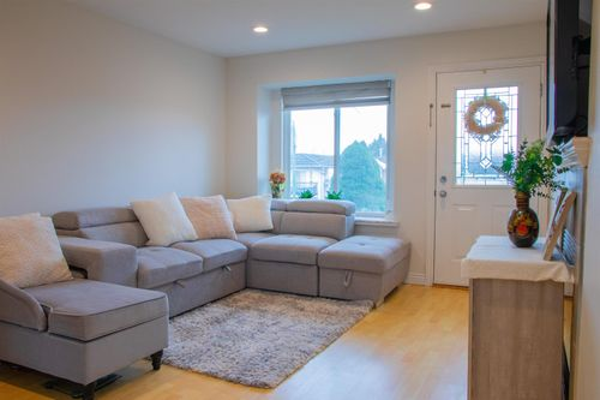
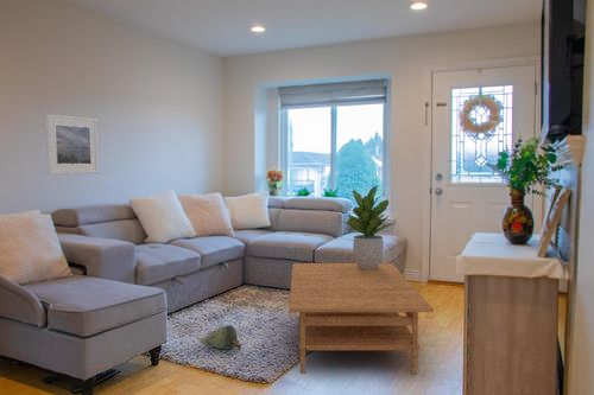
+ plush toy (217, 337)
+ coffee table (349, 311)
+ potted plant (366, 227)
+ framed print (72, 145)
